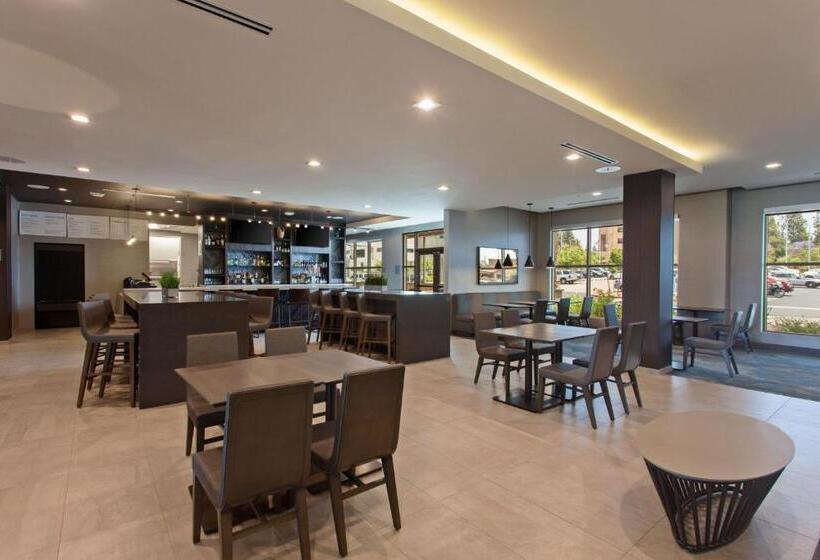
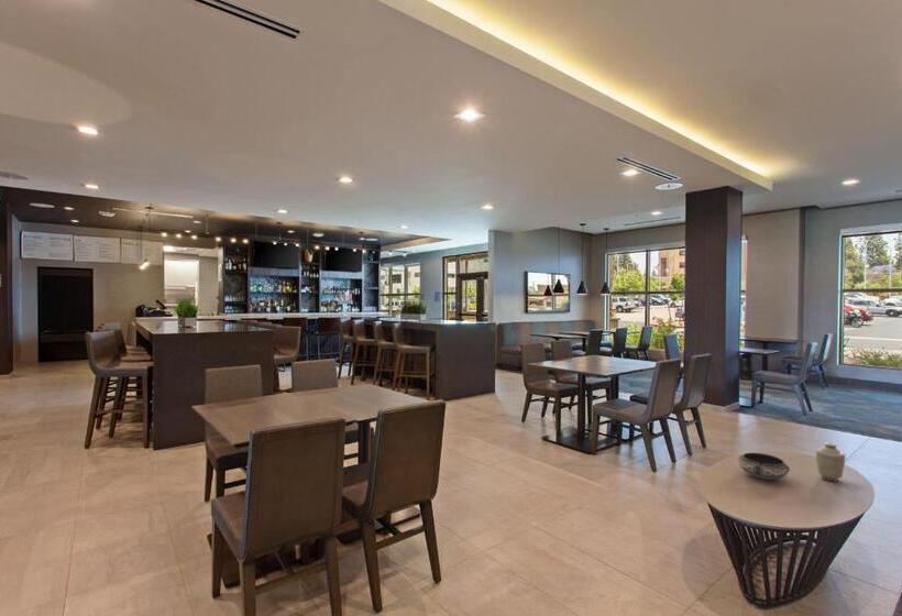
+ vase (829, 461)
+ bowl (762, 466)
